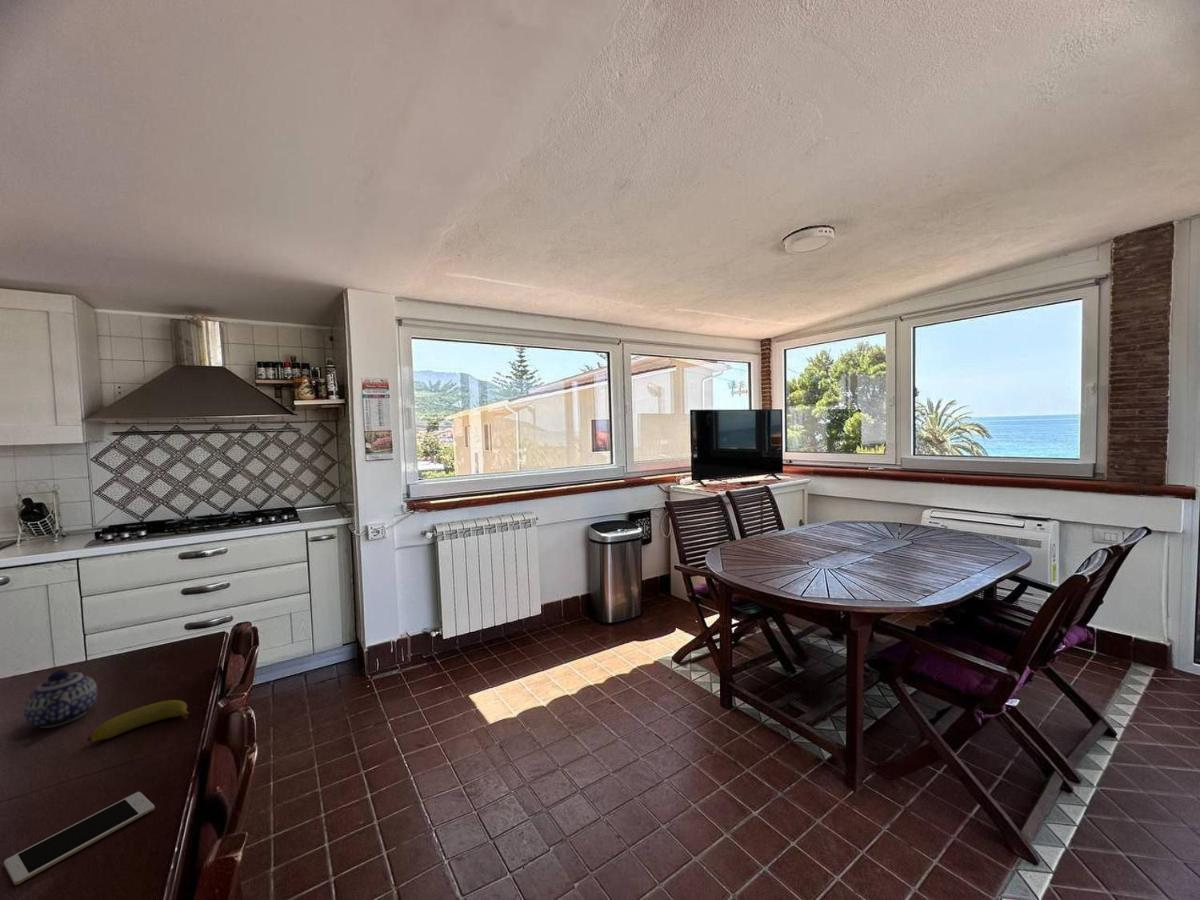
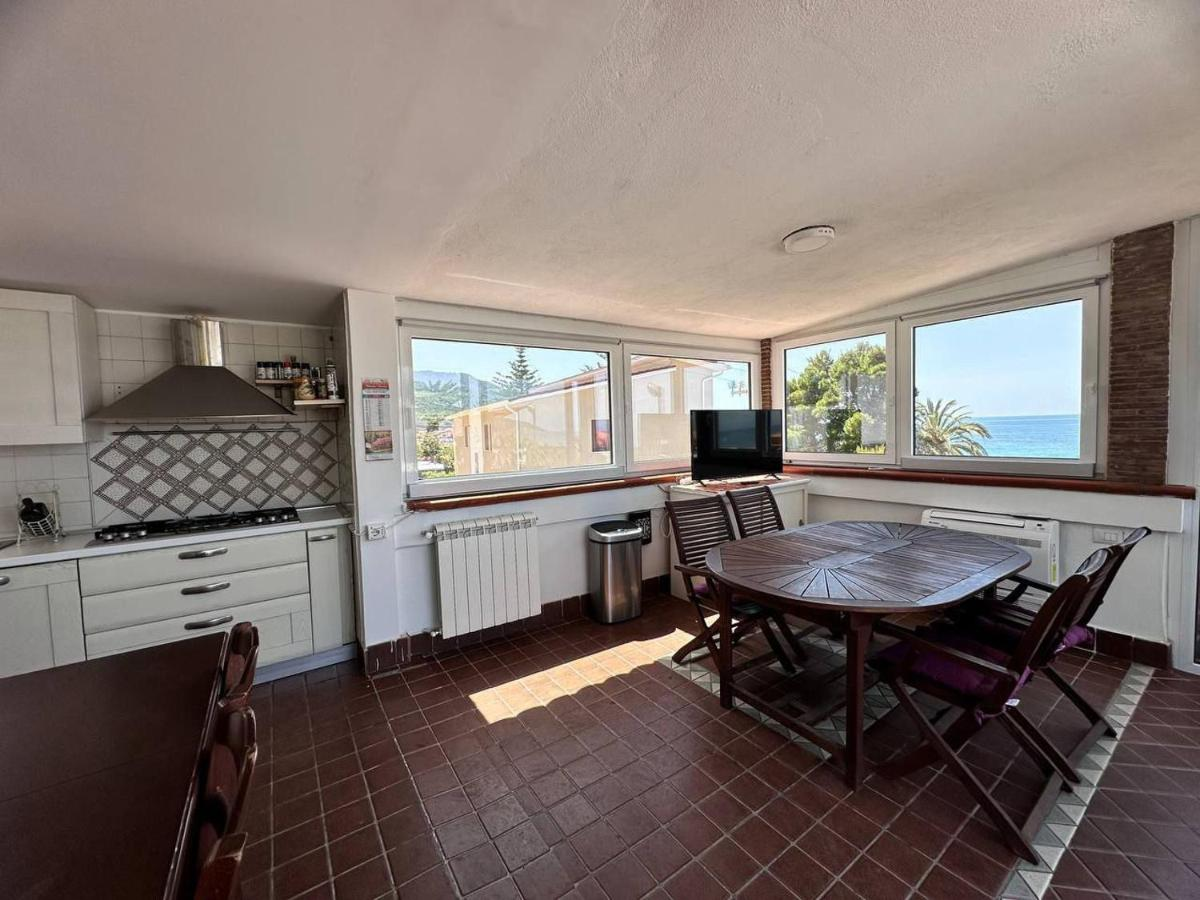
- teapot (61, 694)
- cell phone (84, 833)
- banana (141, 721)
